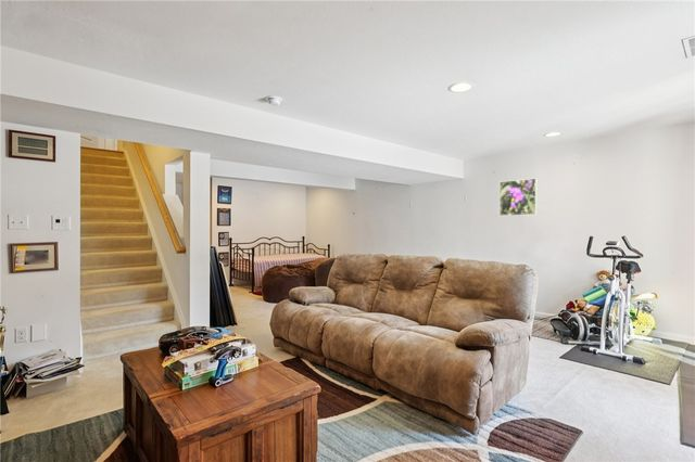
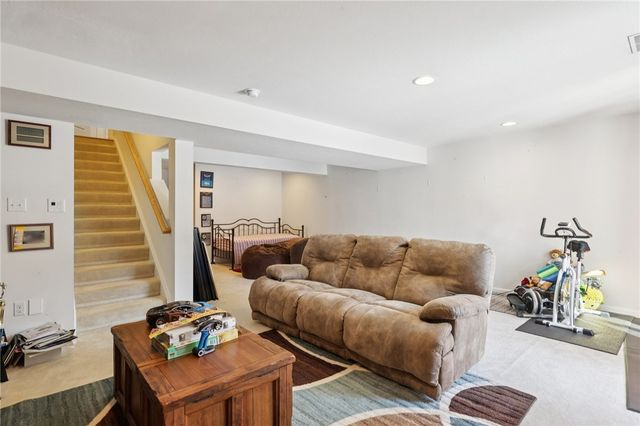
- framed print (517, 197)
